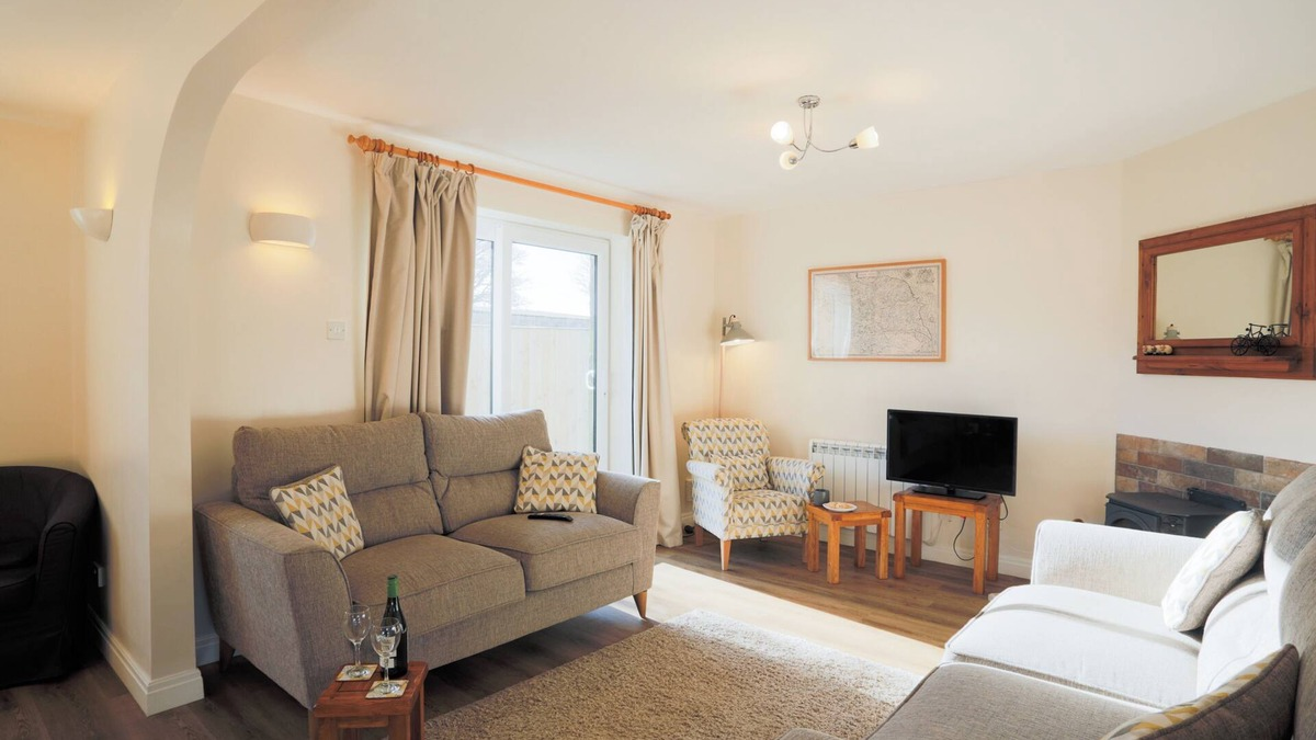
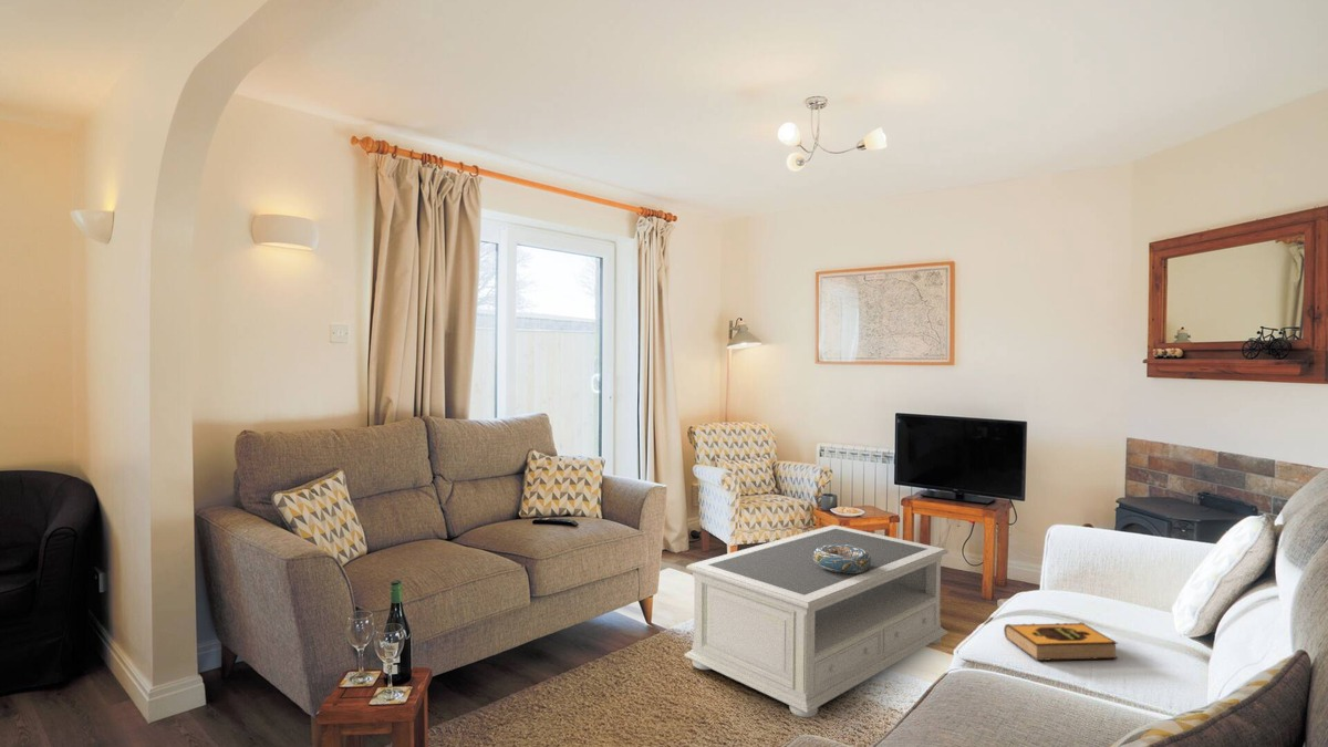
+ coffee table (821, 604)
+ decorative bowl (842, 558)
+ hardback book (1058, 640)
